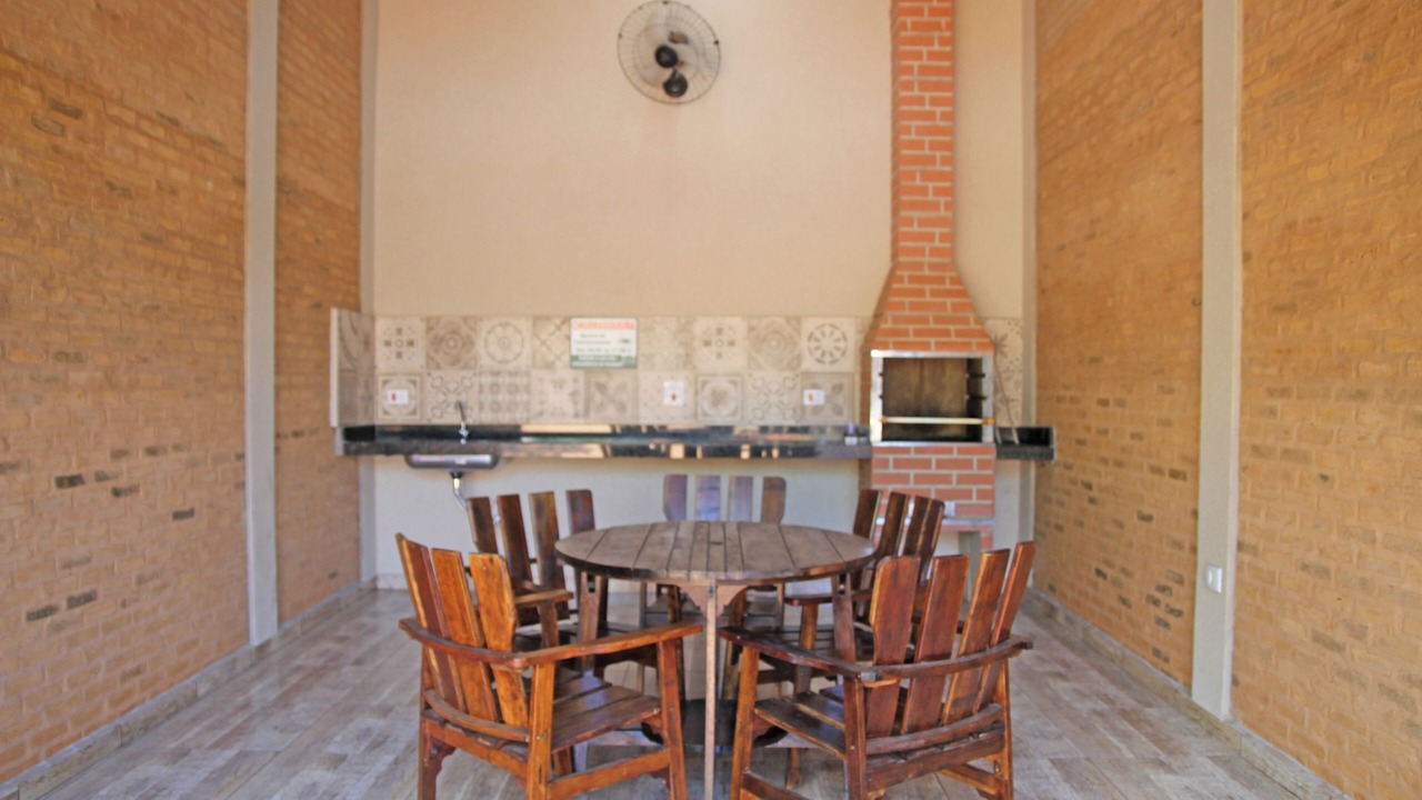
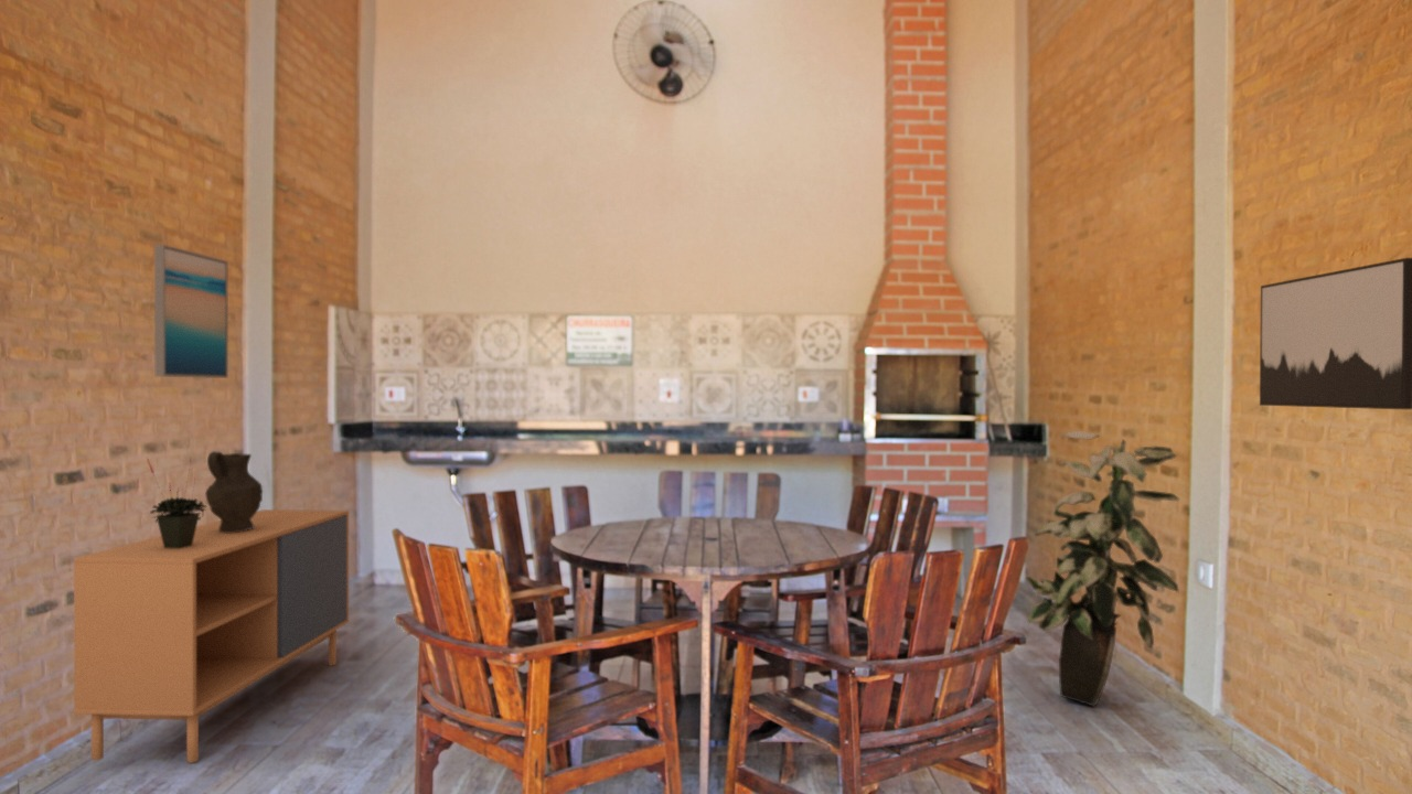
+ decorative vase (232, 490)
+ potted plant (176, 501)
+ wall art (193, 315)
+ storage cabinet (234, 618)
+ wall art (1327, 340)
+ indoor plant (1097, 566)
